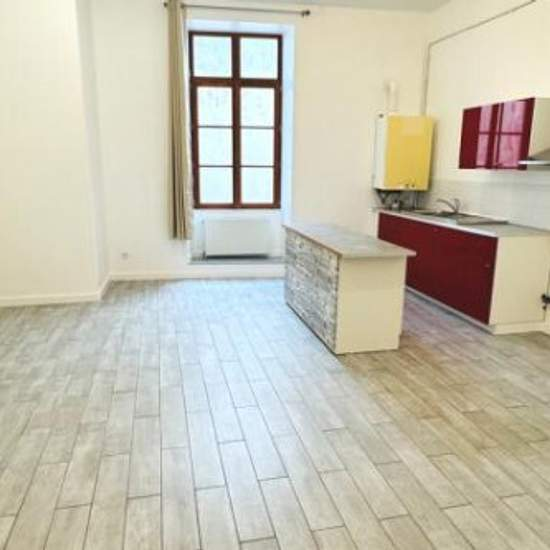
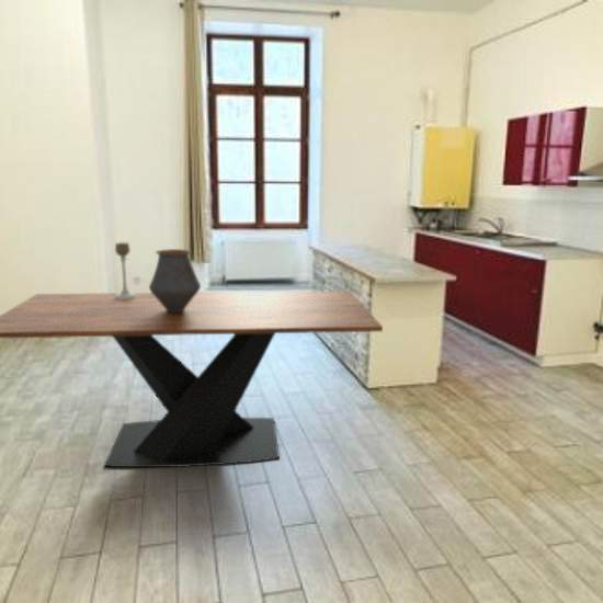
+ dining table (194, 376)
+ vase (174, 280)
+ candle holder (123, 270)
